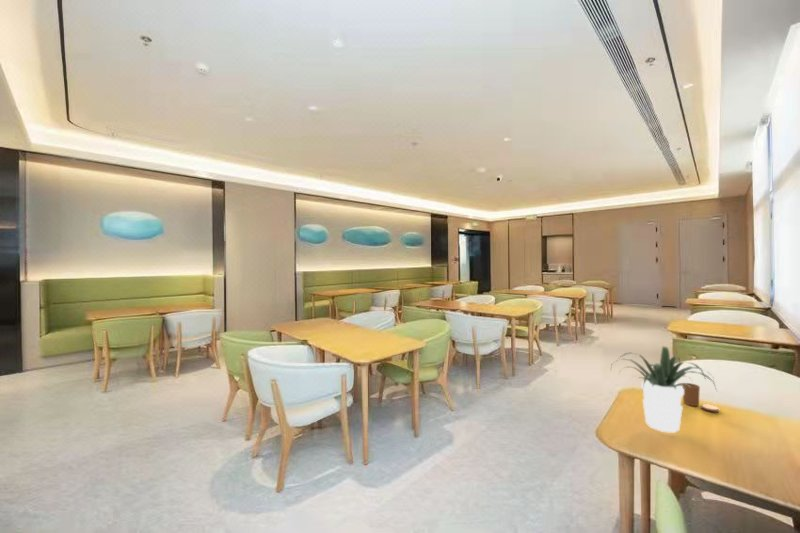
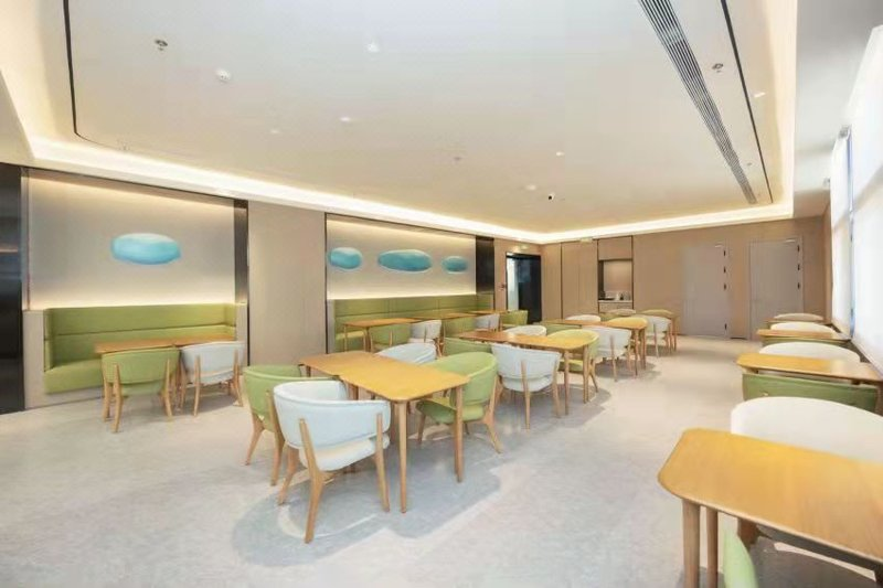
- candle (698, 396)
- potted plant (662, 388)
